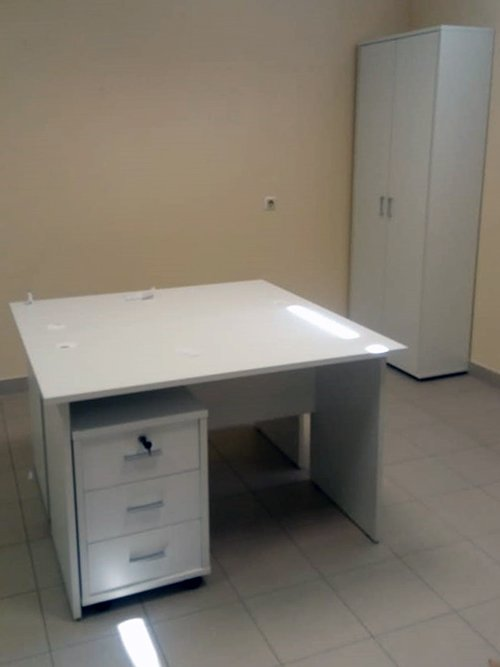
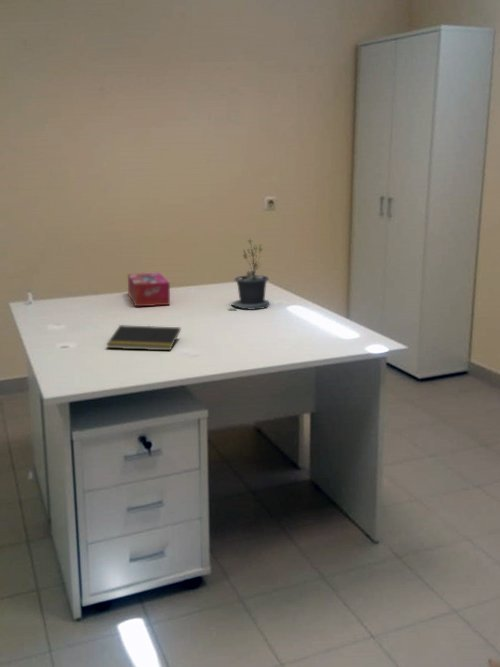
+ potted plant (249, 272)
+ notepad (144, 337)
+ tissue box (148, 288)
